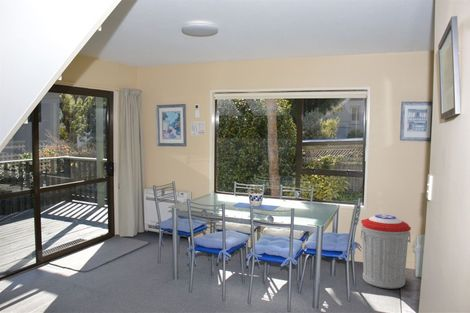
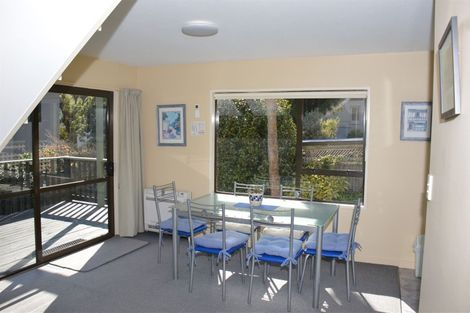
- trash can (384, 248)
